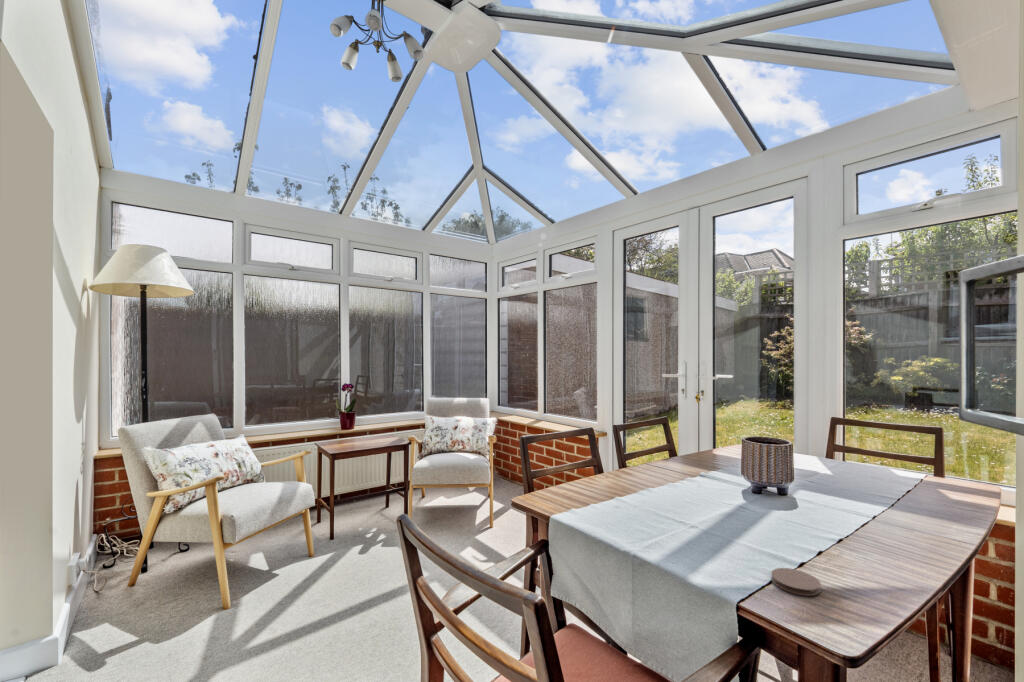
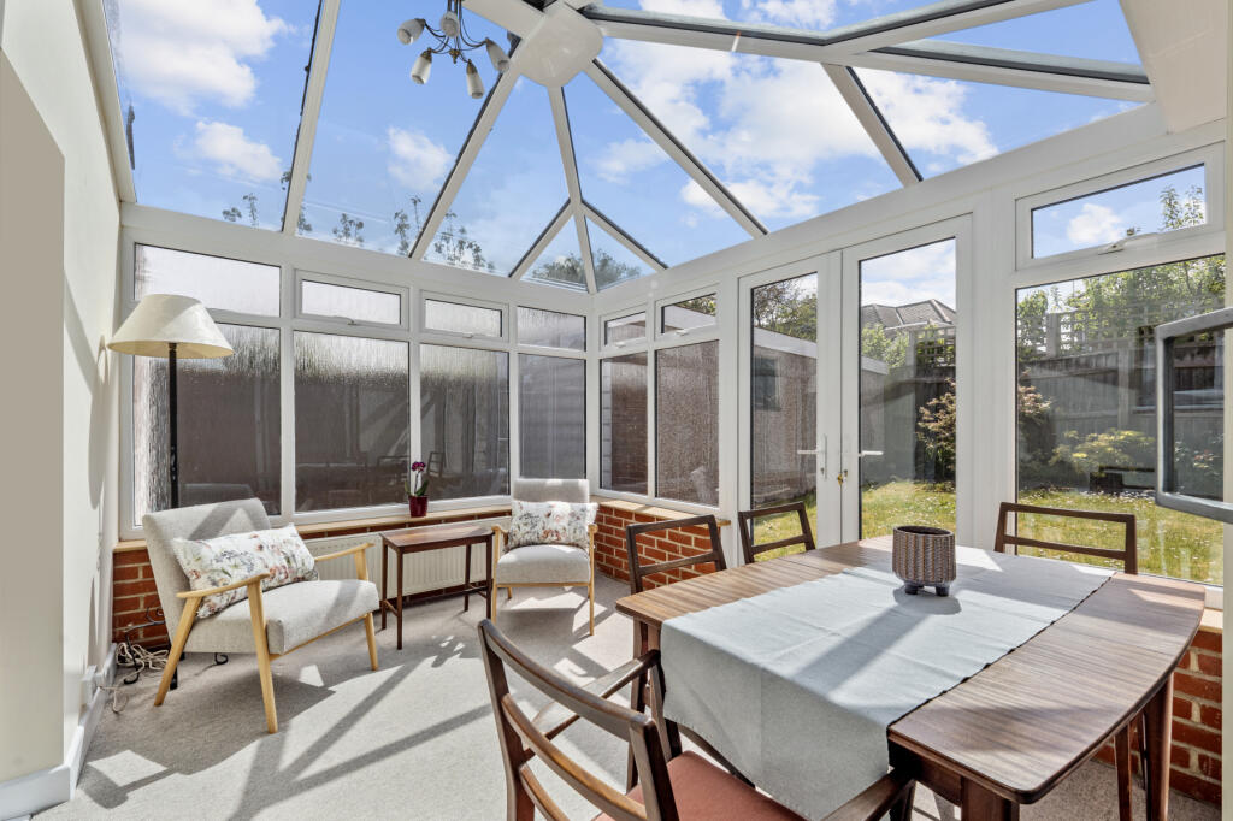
- coaster (795, 581)
